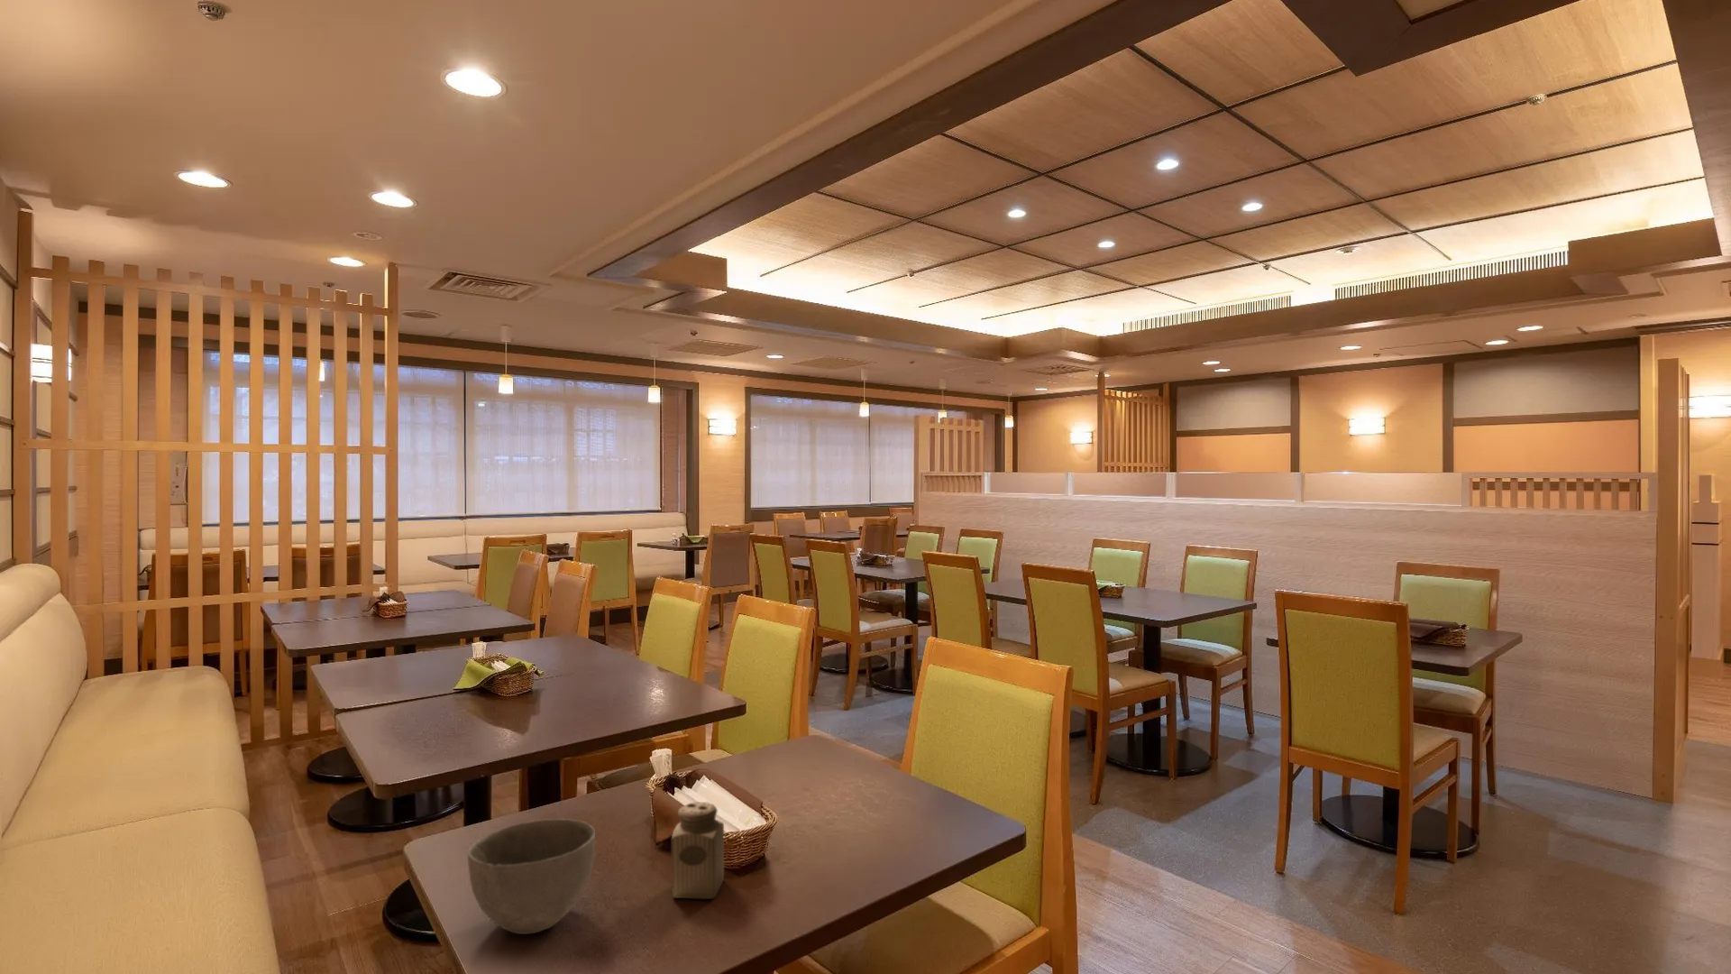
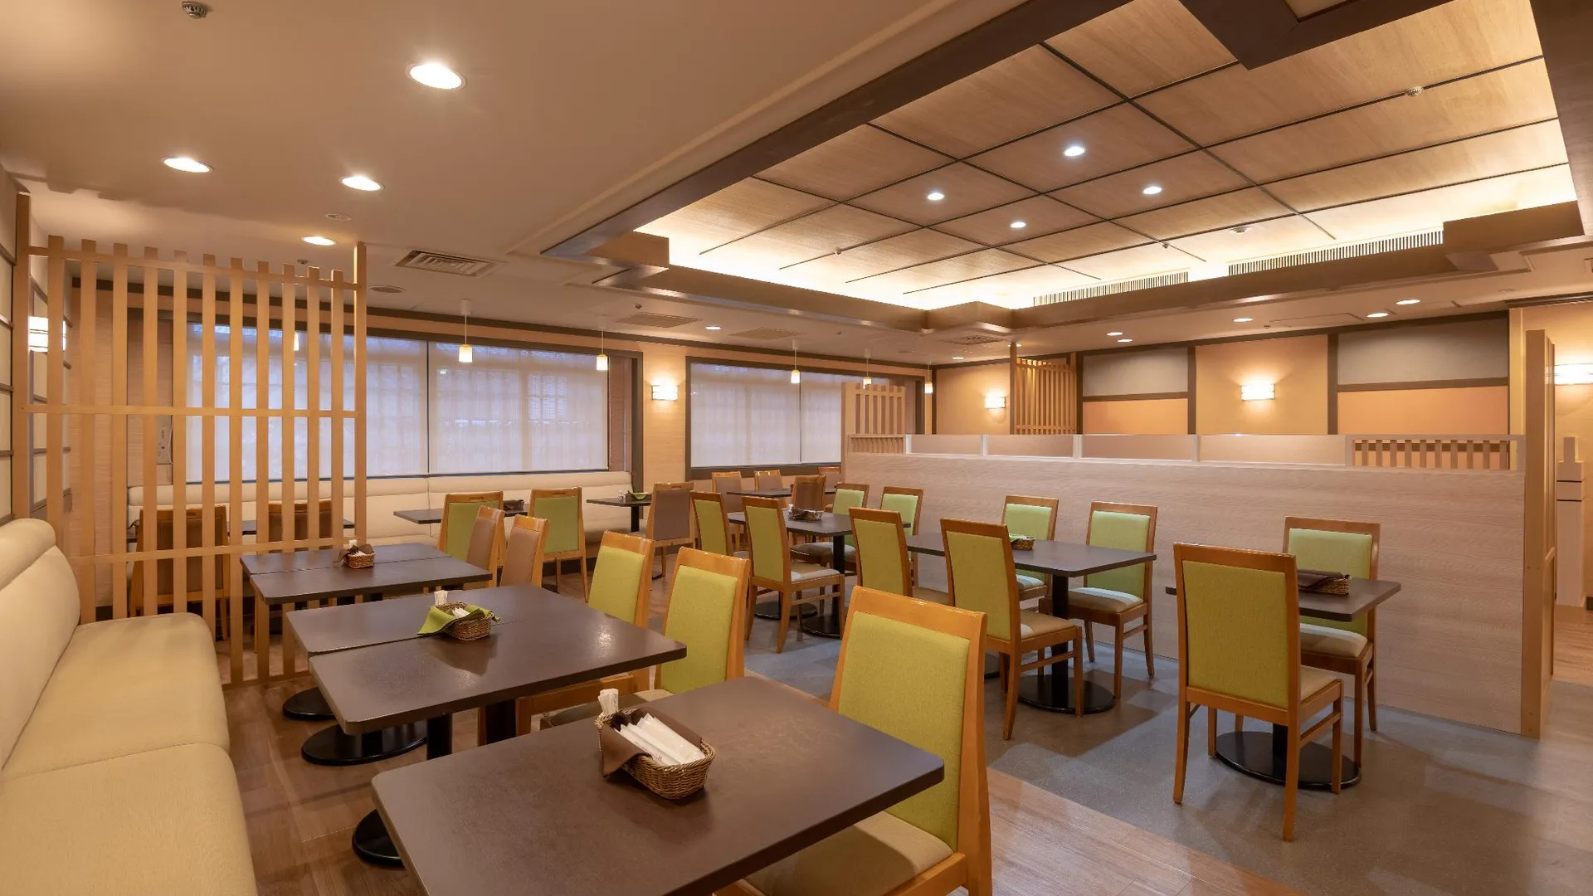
- salt shaker (698, 847)
- bowl (533, 880)
